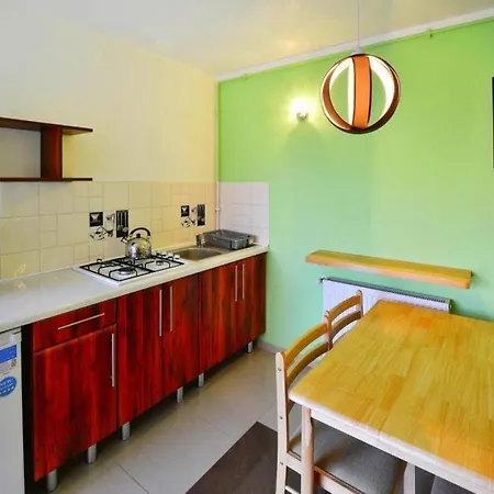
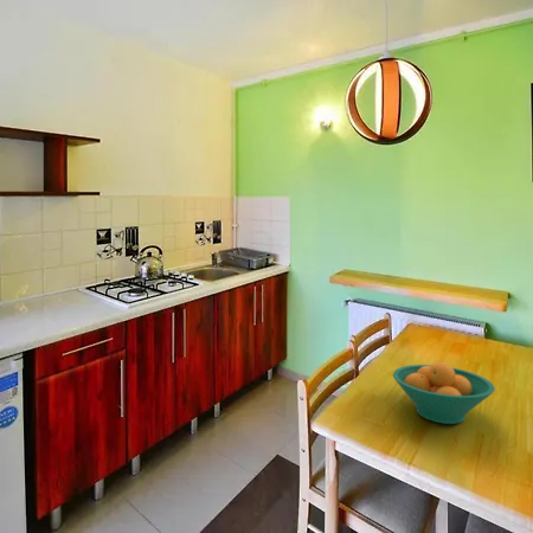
+ fruit bowl (441, 388)
